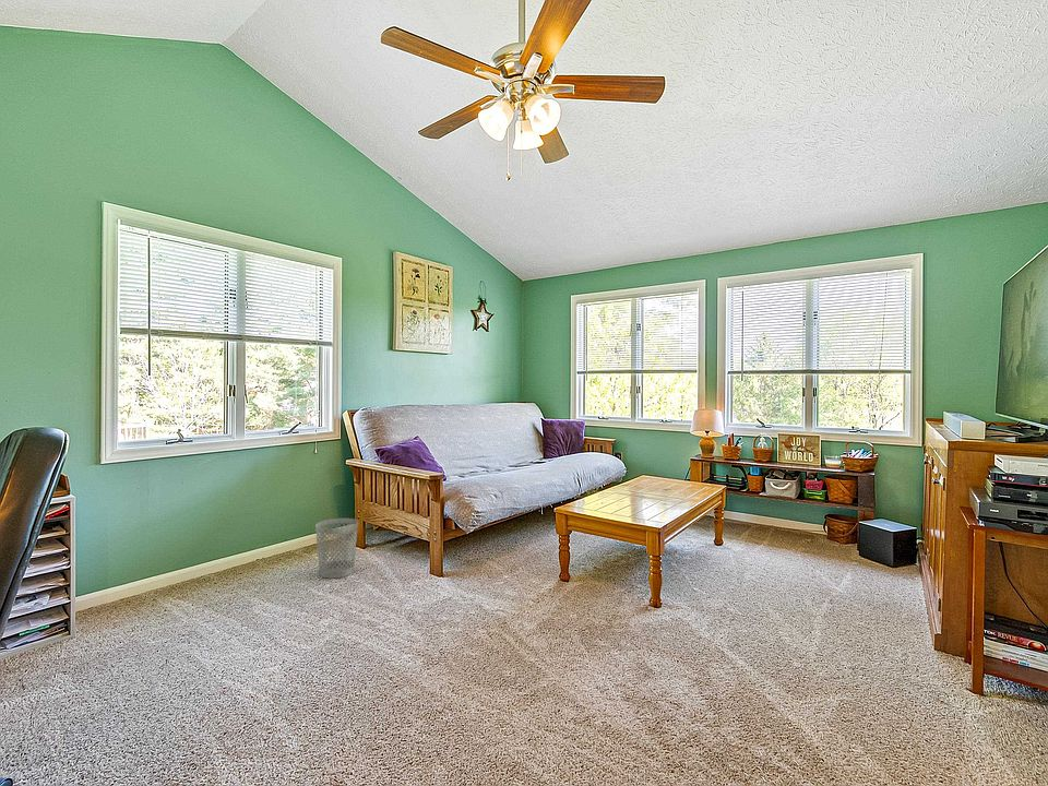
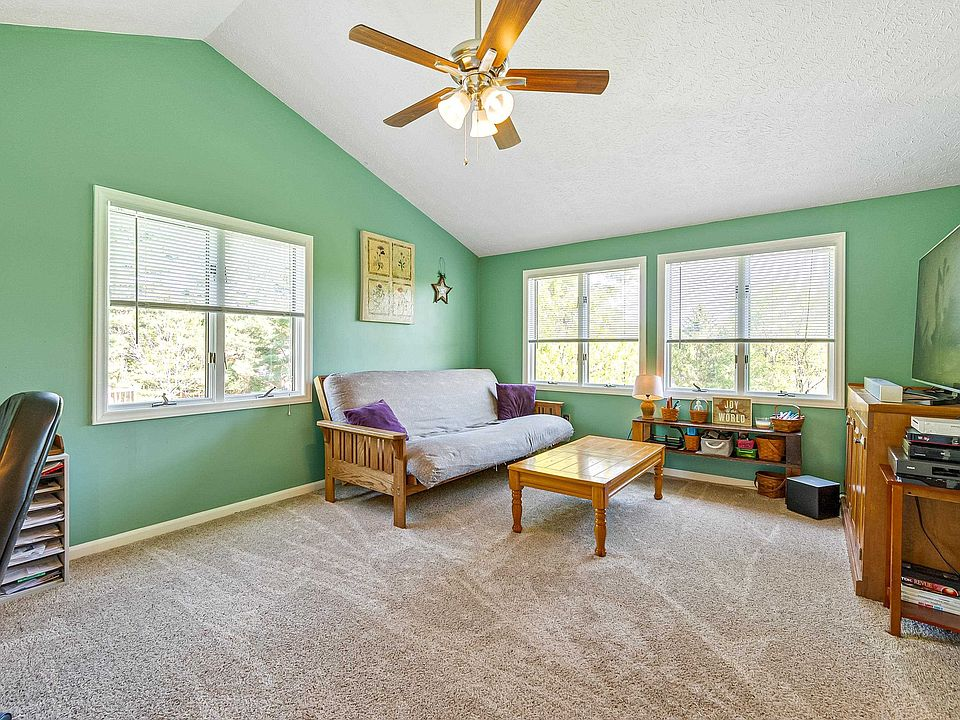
- wastebasket (336, 547)
